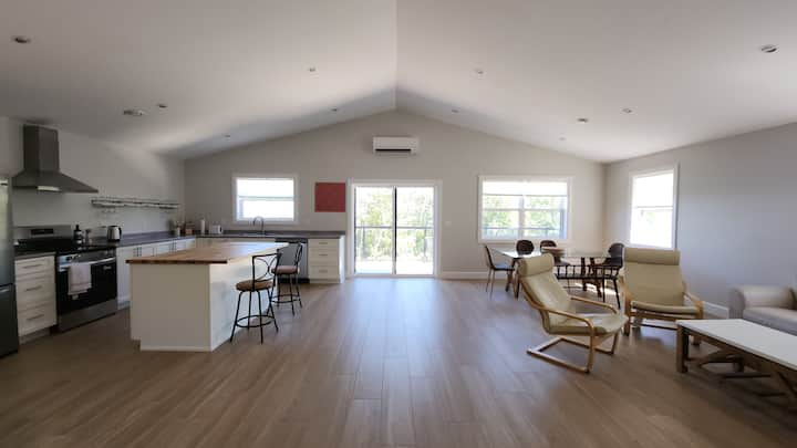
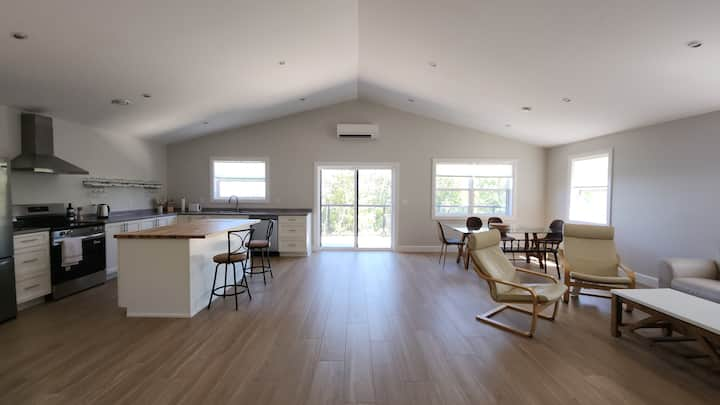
- wall panel (330, 197)
